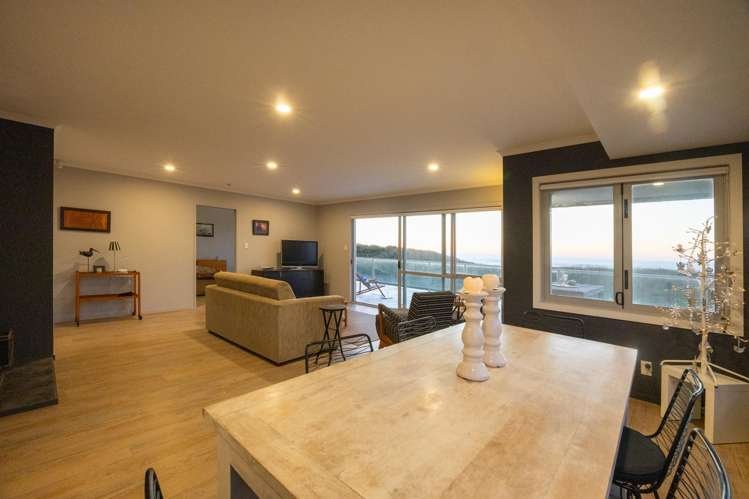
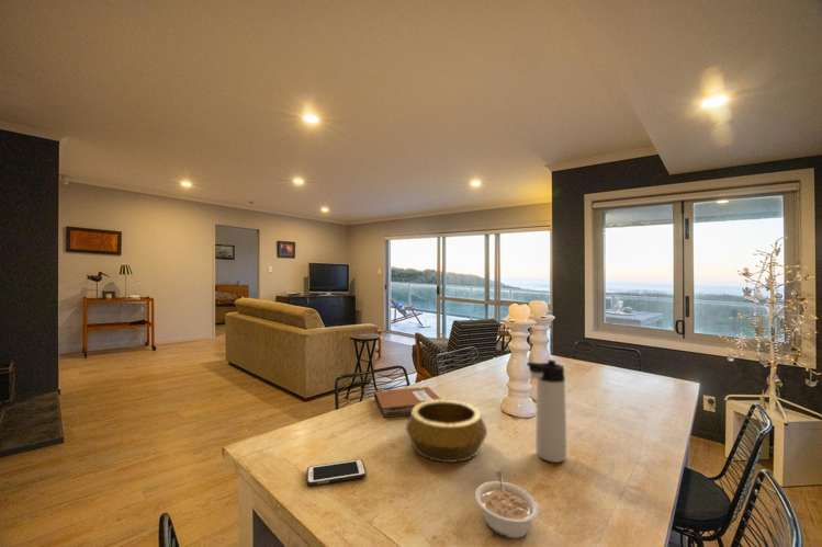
+ legume (504, 506)
+ decorative bowl (446, 428)
+ notebook (408, 399)
+ thermos bottle (545, 409)
+ cell phone (336, 471)
